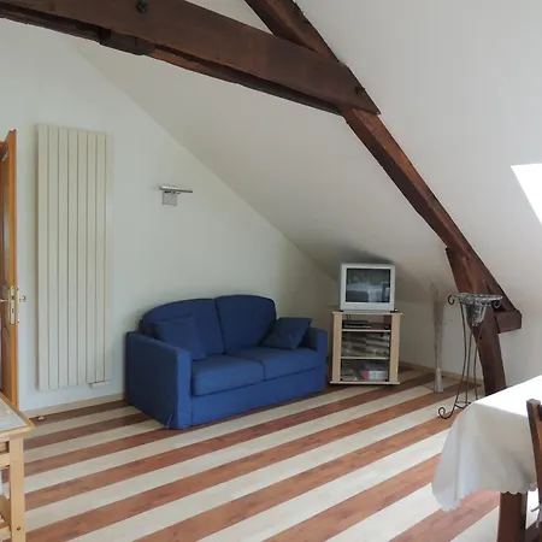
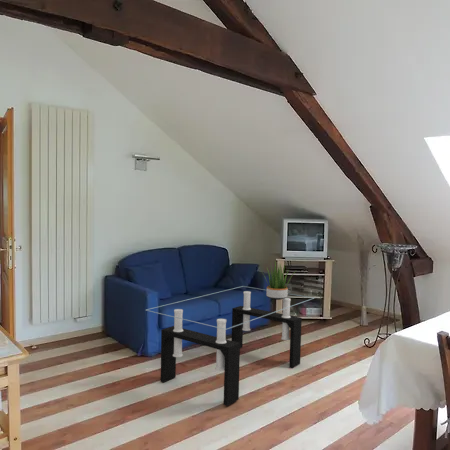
+ coffee table (235, 337)
+ potted plant (277, 279)
